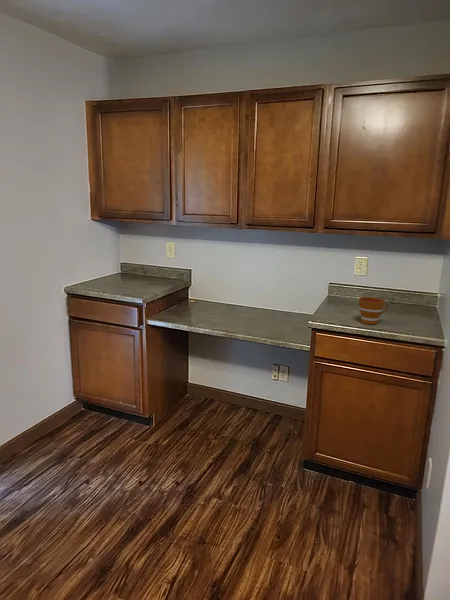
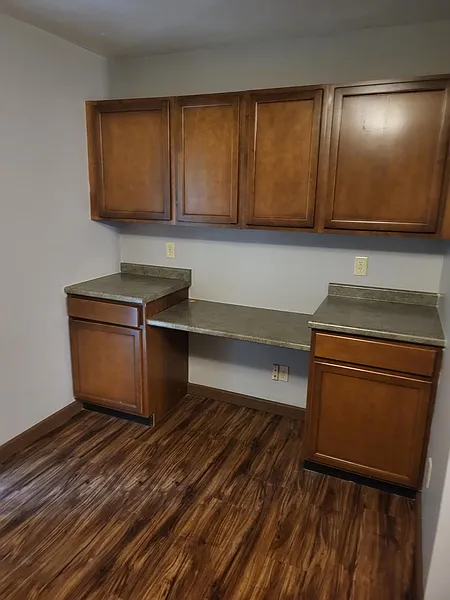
- cup (372, 310)
